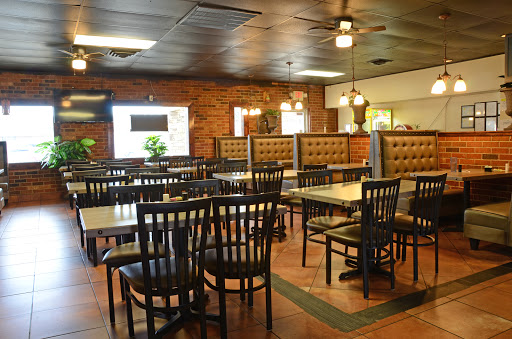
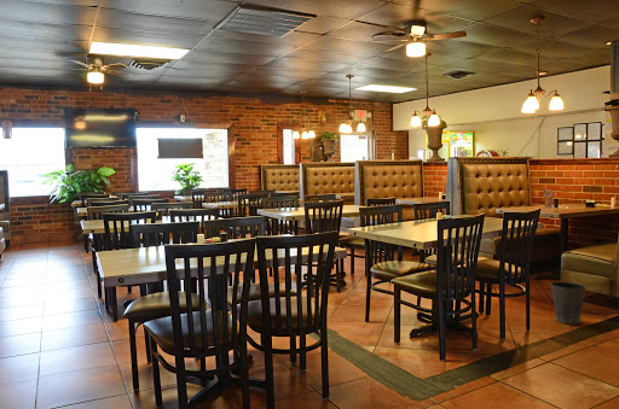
+ waste basket (567, 303)
